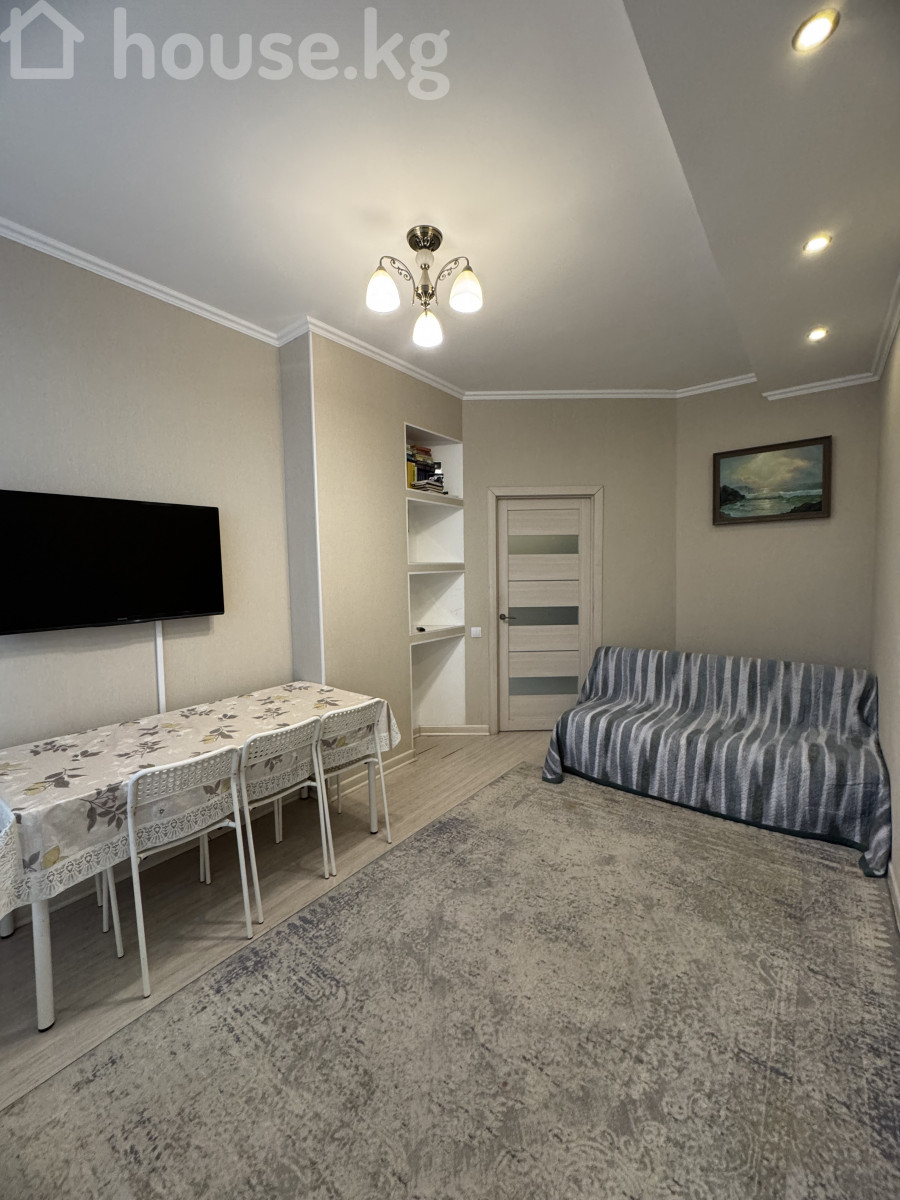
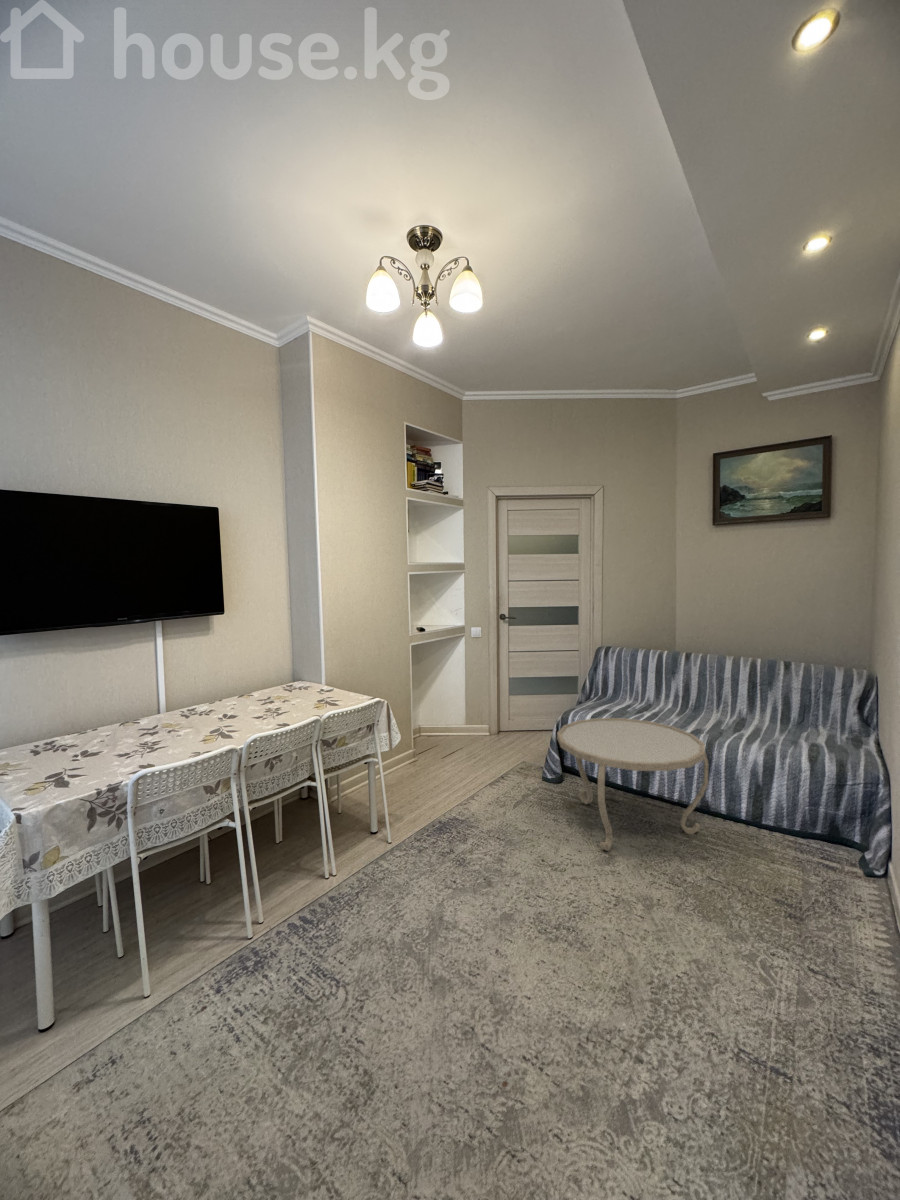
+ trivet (627, 769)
